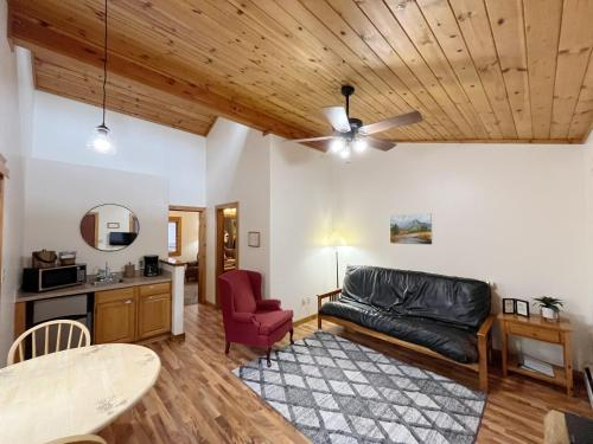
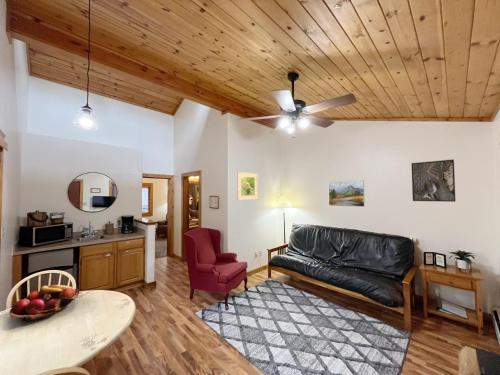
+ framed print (247, 186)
+ fruit basket (47, 299)
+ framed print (432, 181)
